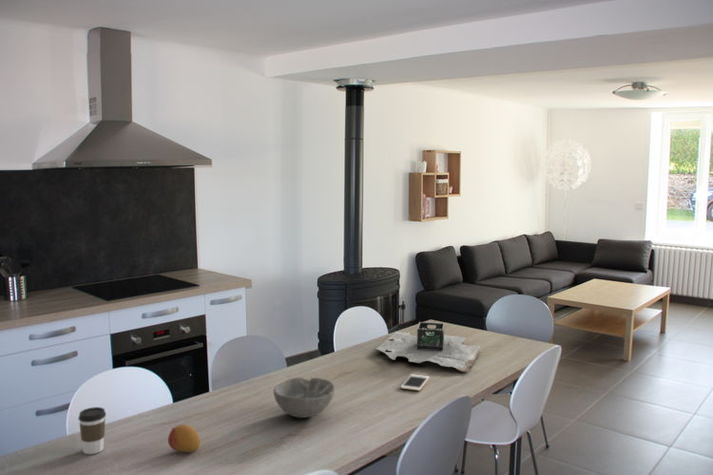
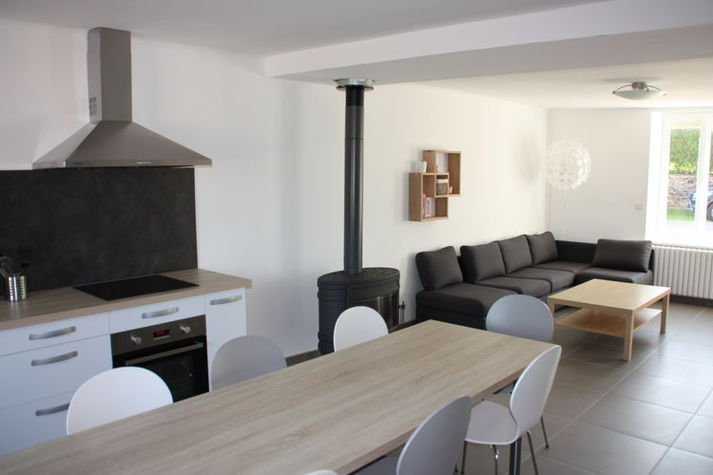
- coffee cup (92, 430)
- cell phone (415, 382)
- plant (428, 339)
- bowl (304, 400)
- fruit (184, 438)
